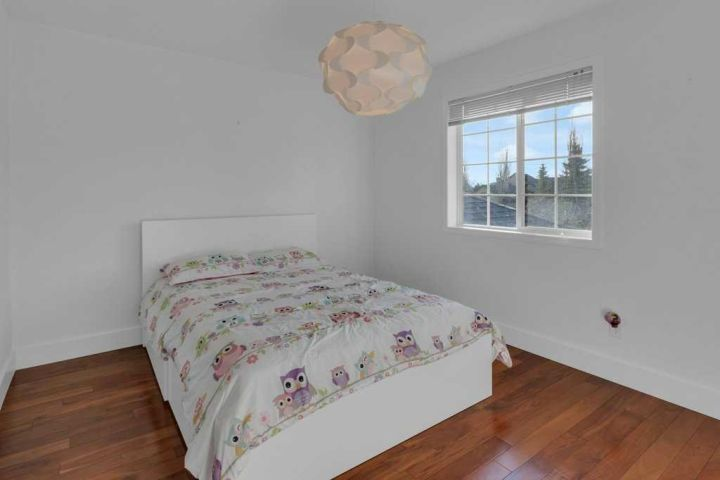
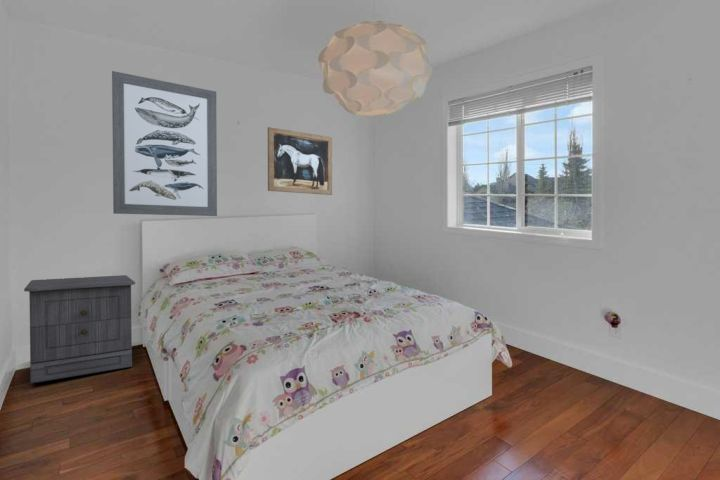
+ nightstand (82, 323)
+ wall art (168, 148)
+ wall art (301, 162)
